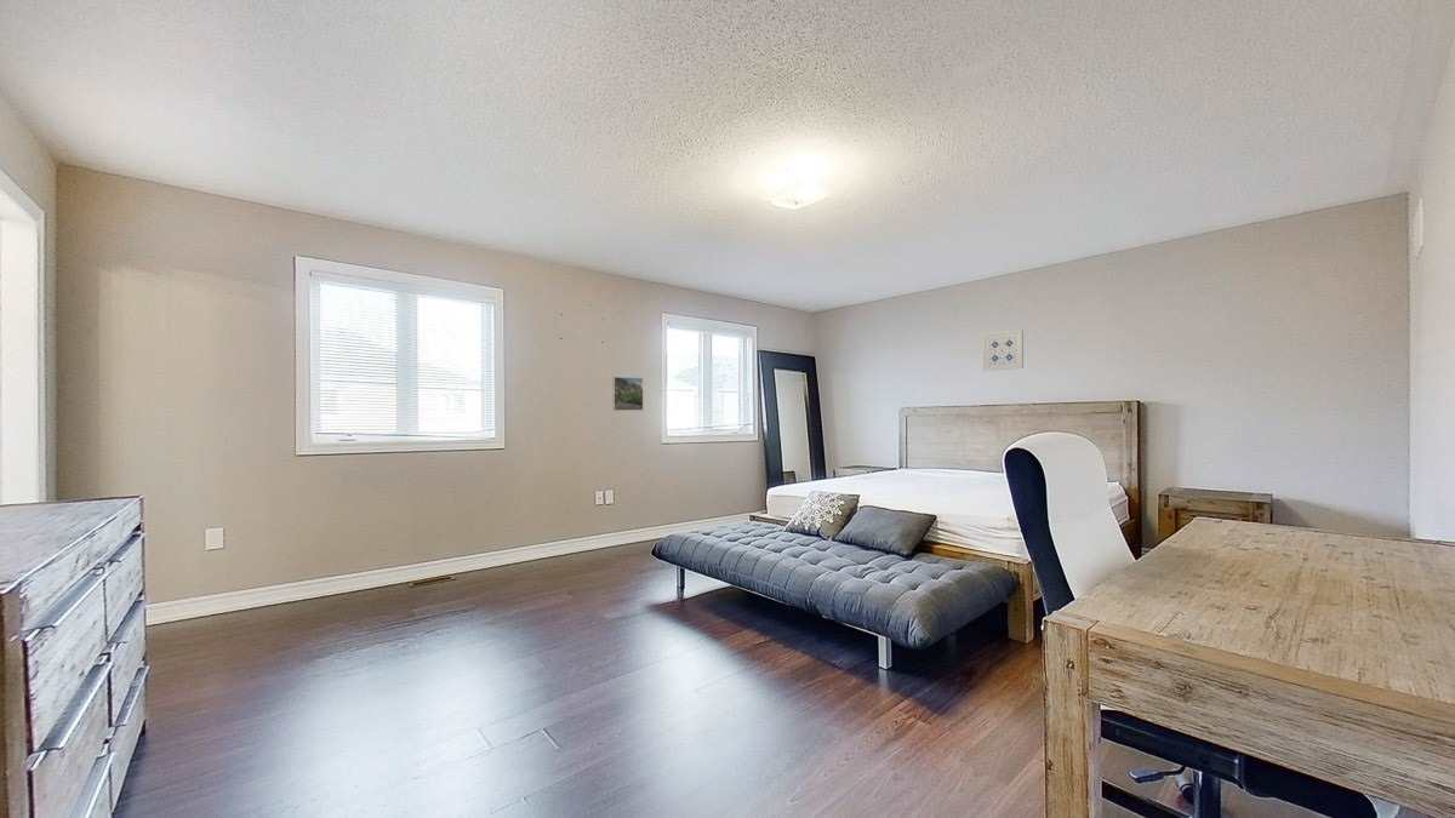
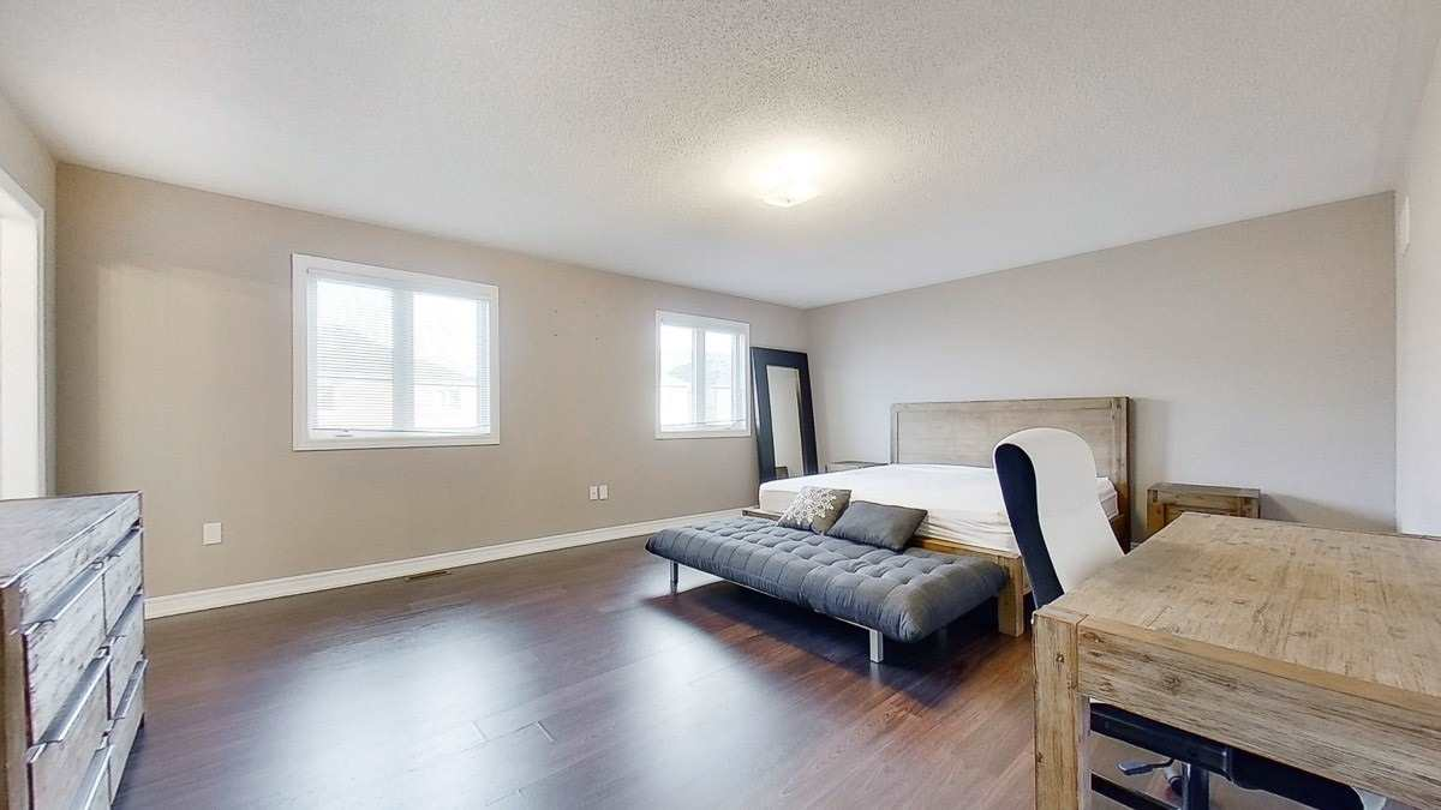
- wall art (1002, 350)
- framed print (628, 394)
